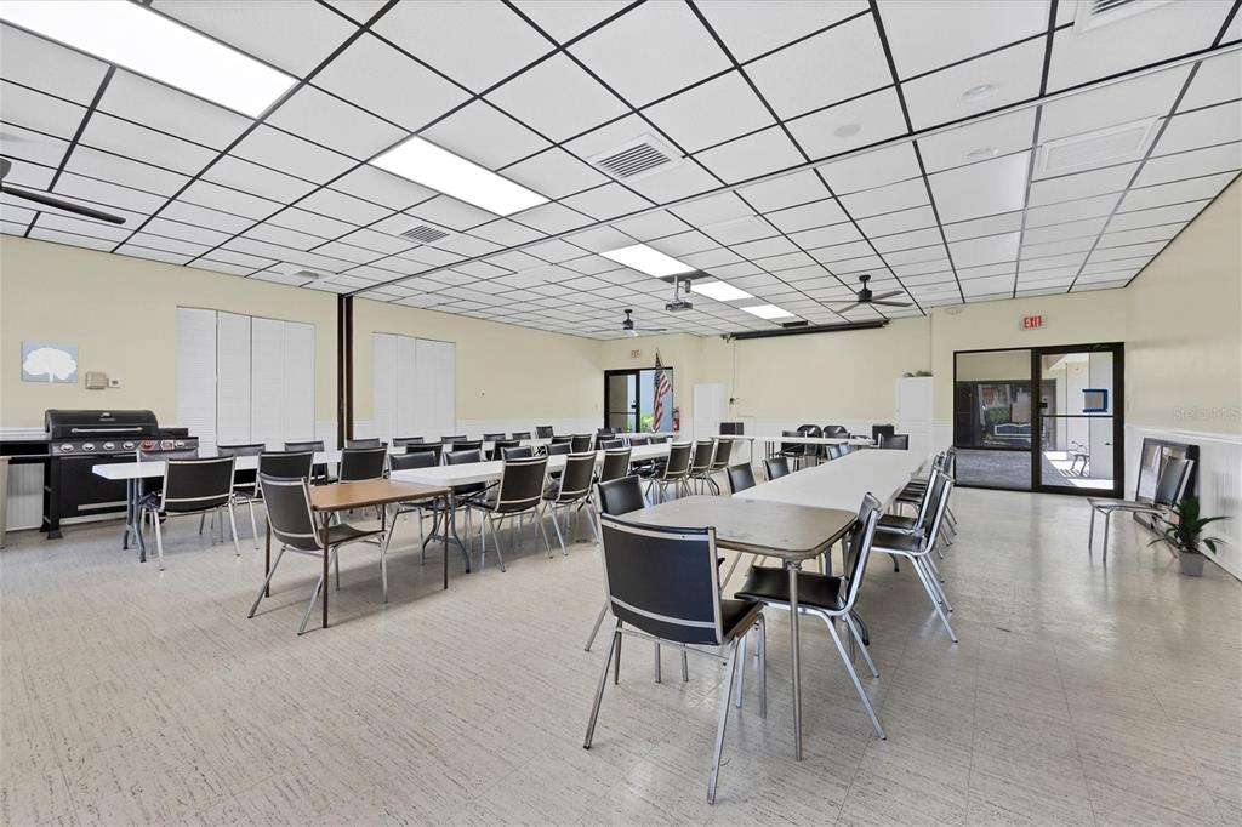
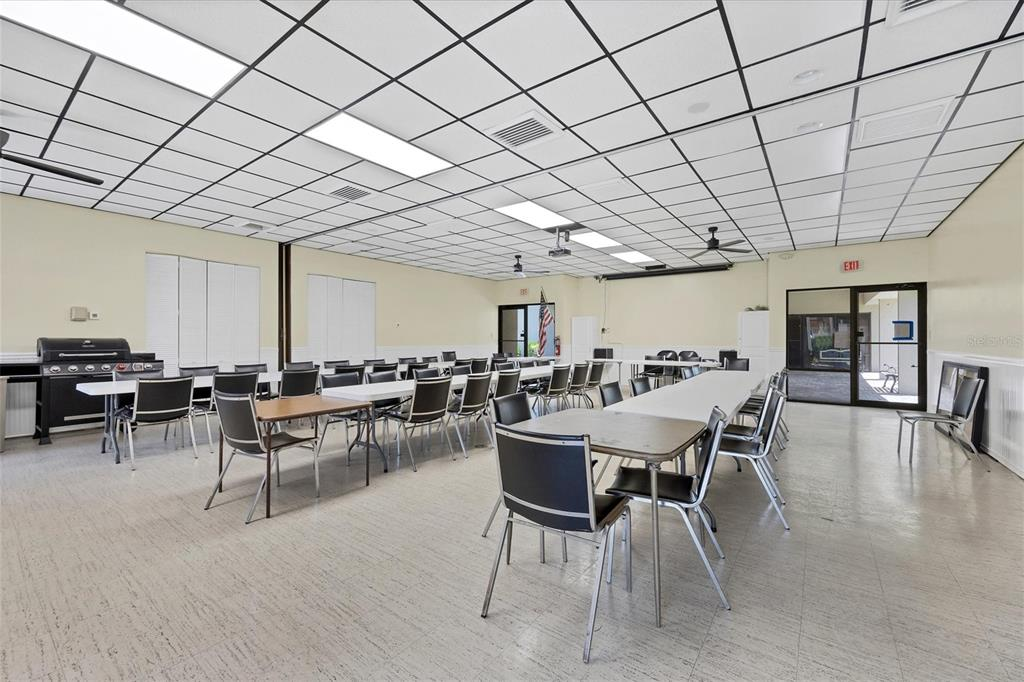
- indoor plant (1186, 534)
- wall art (50, 363)
